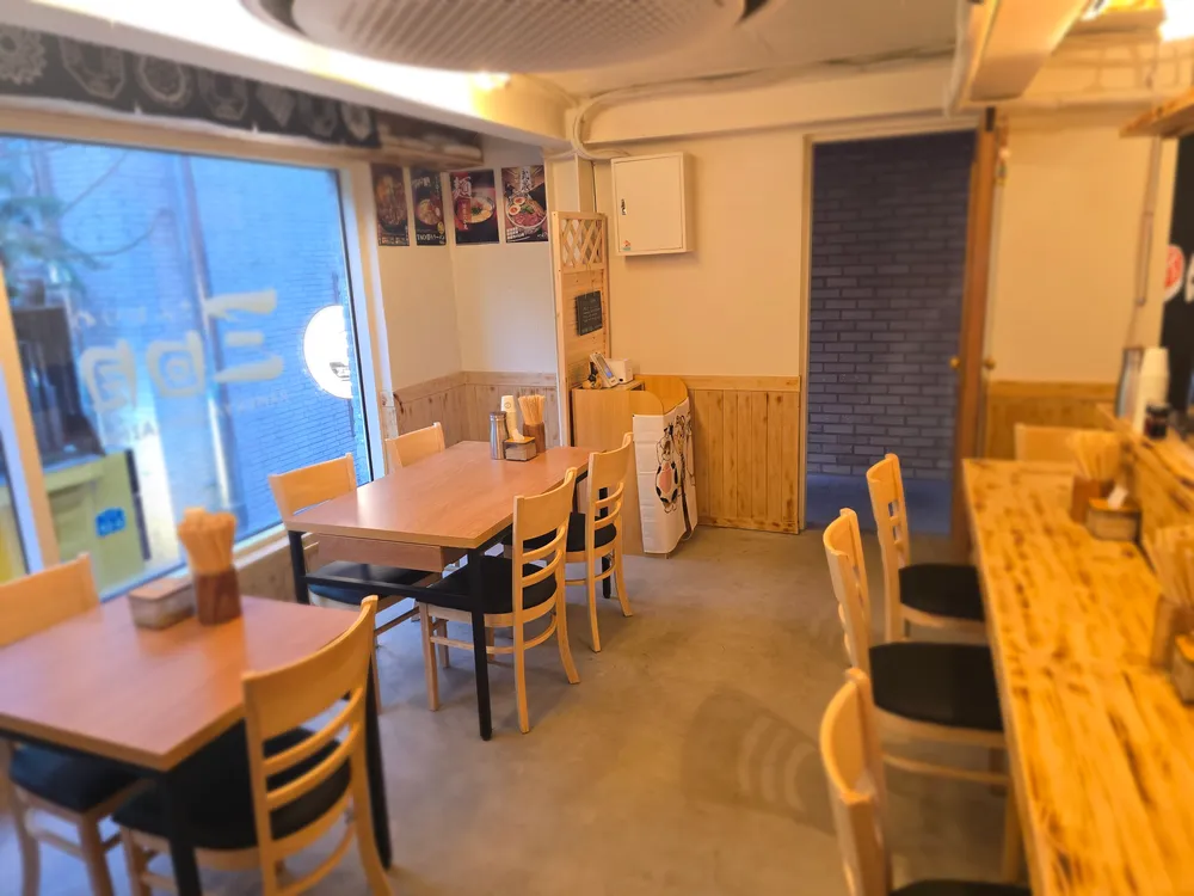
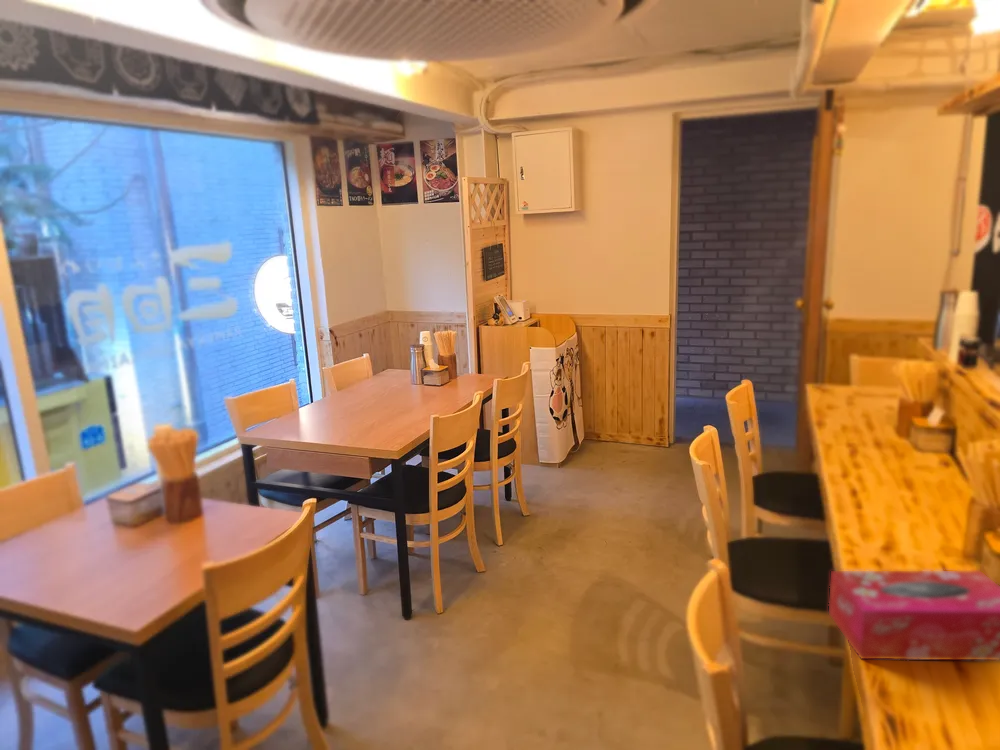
+ tissue box (922, 613)
